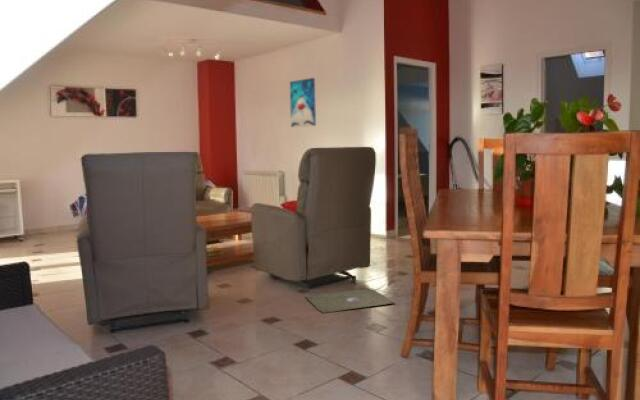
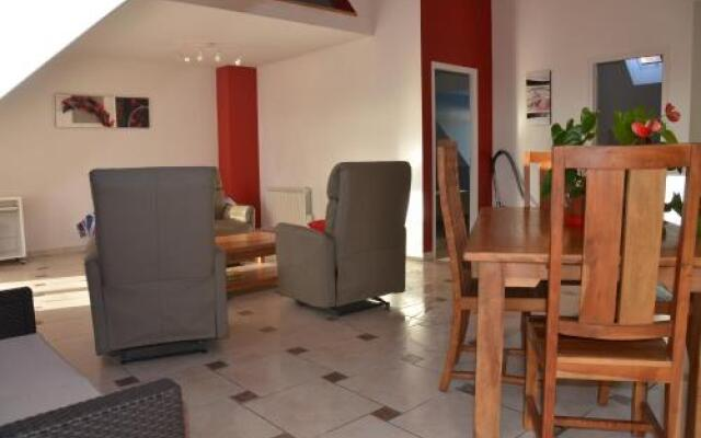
- wall art (302, 103)
- rug (348, 299)
